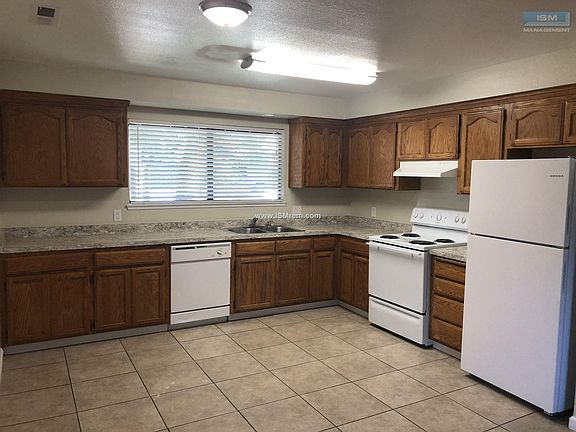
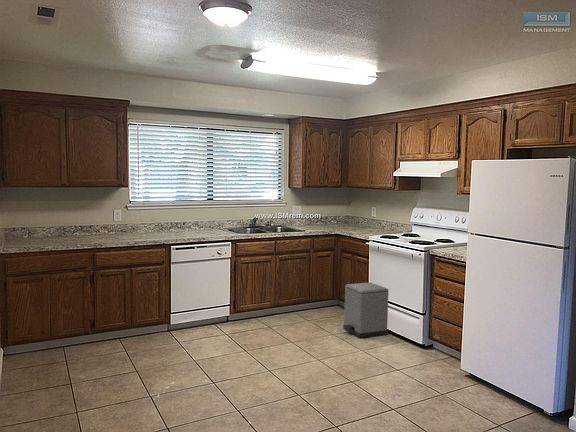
+ trash can (363, 309)
